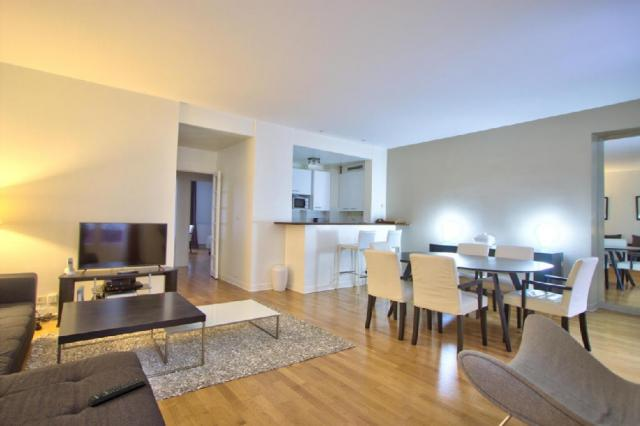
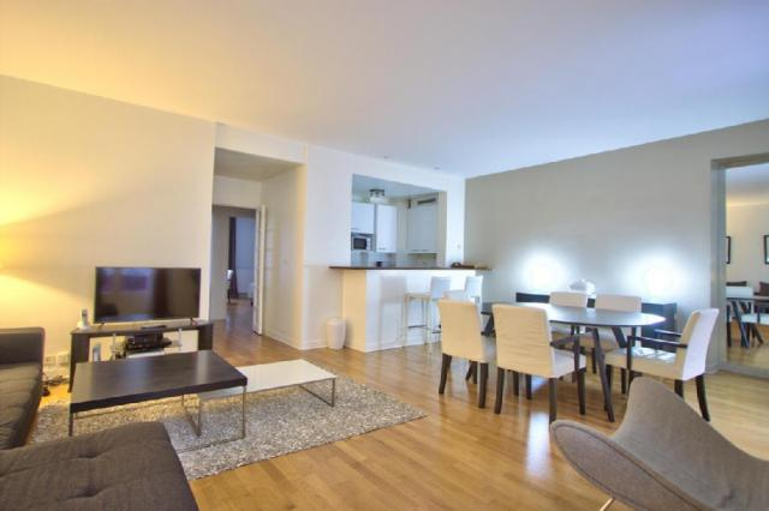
- remote control (118, 390)
